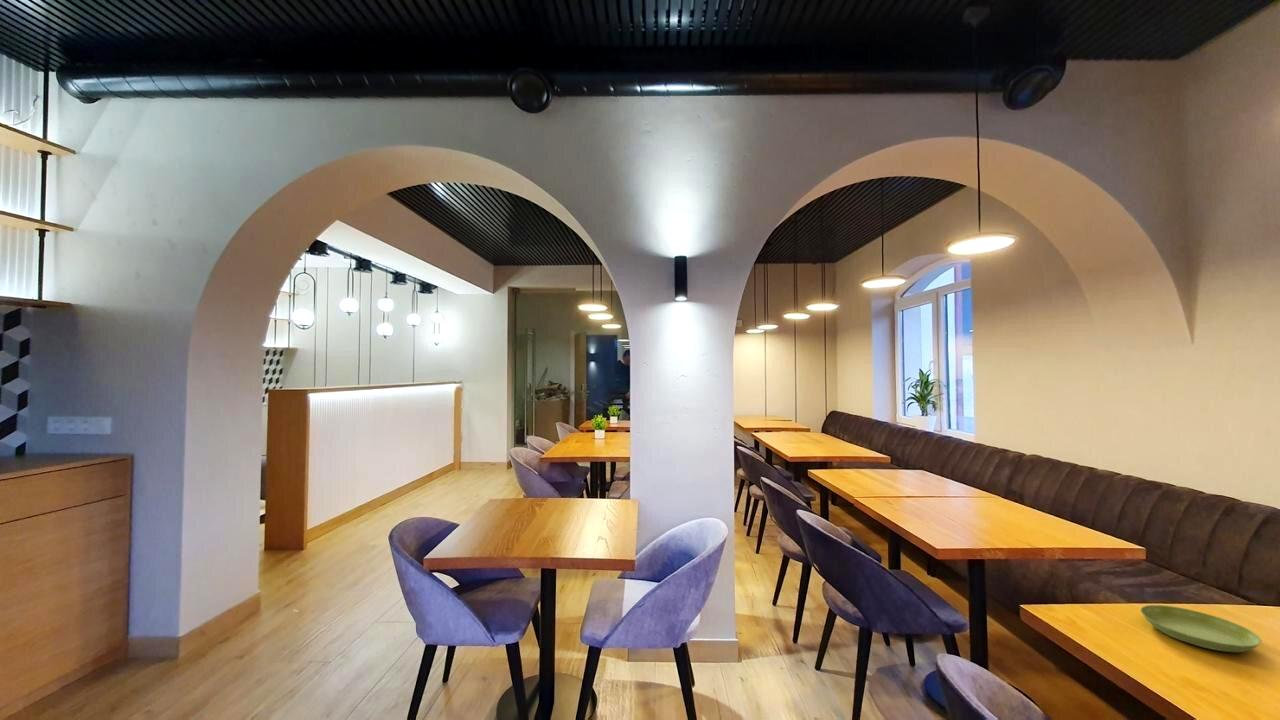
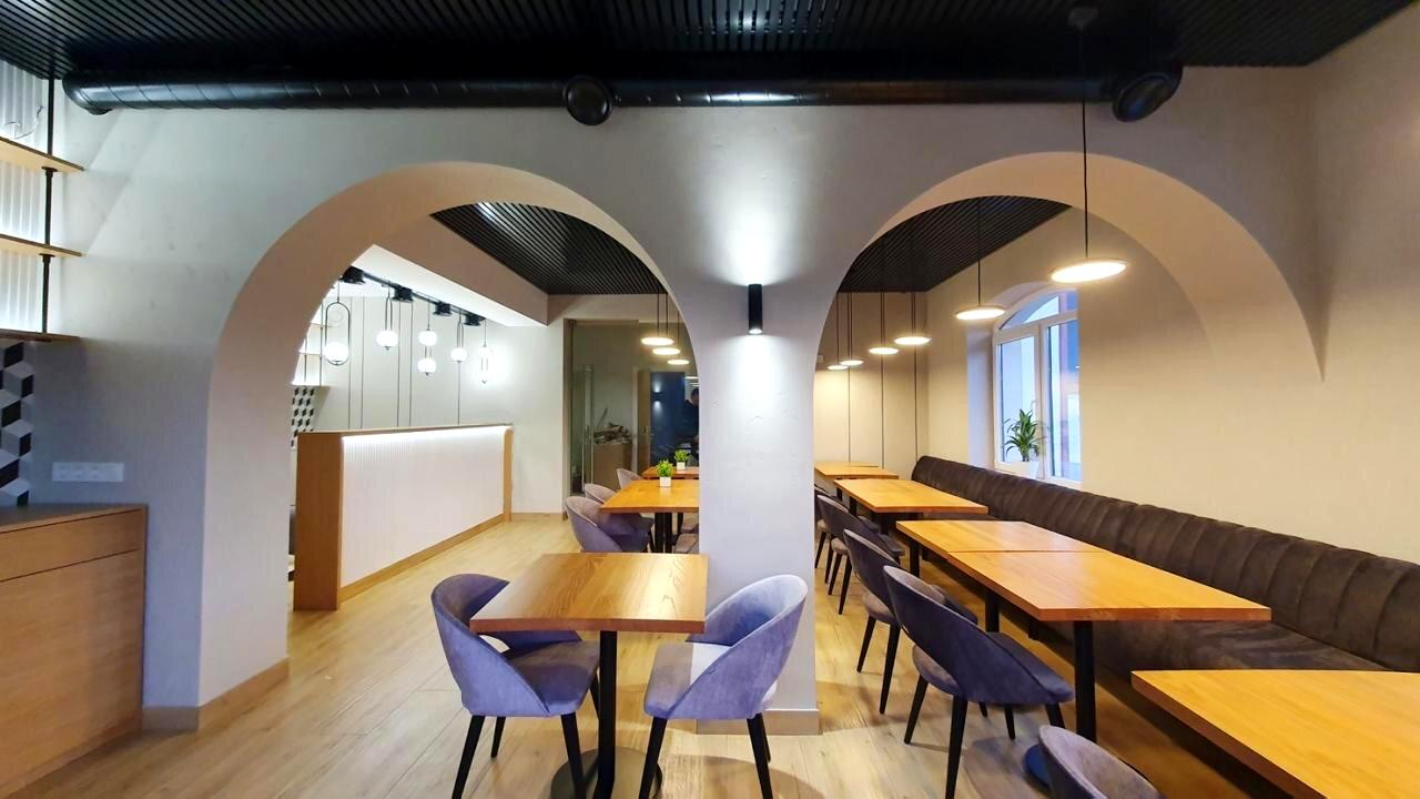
- saucer (1197, 629)
